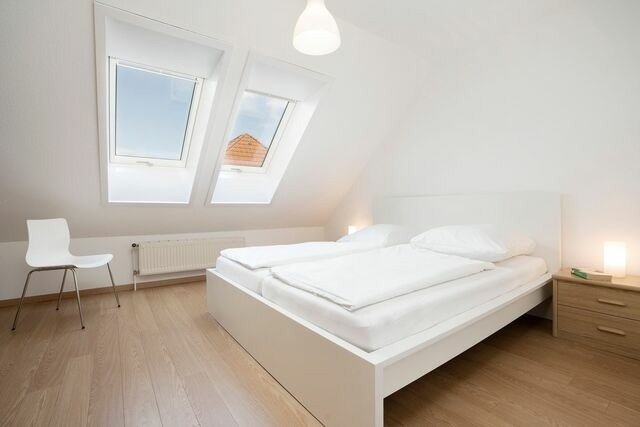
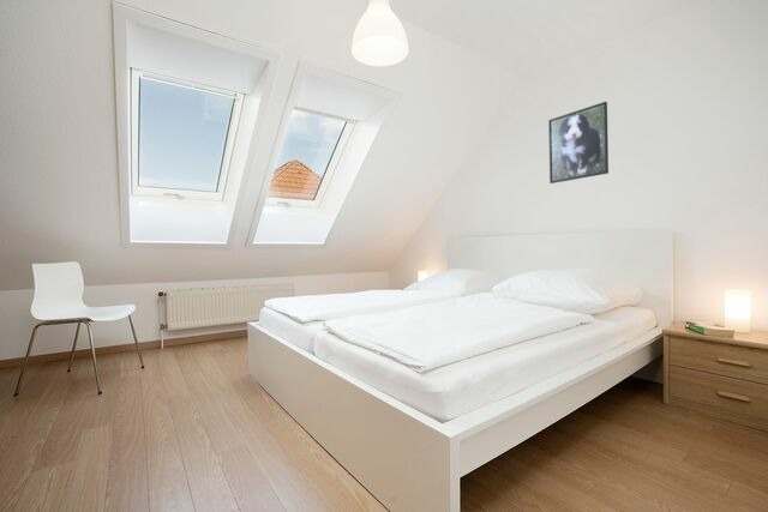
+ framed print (576, 145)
